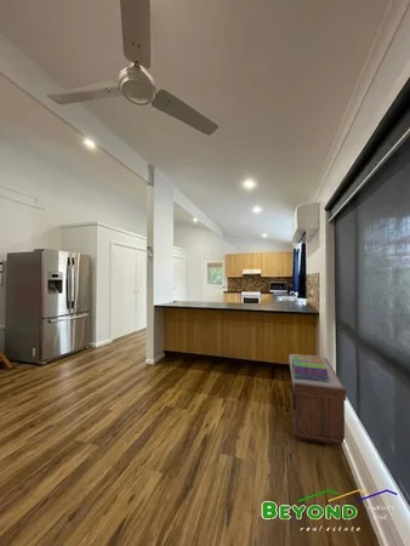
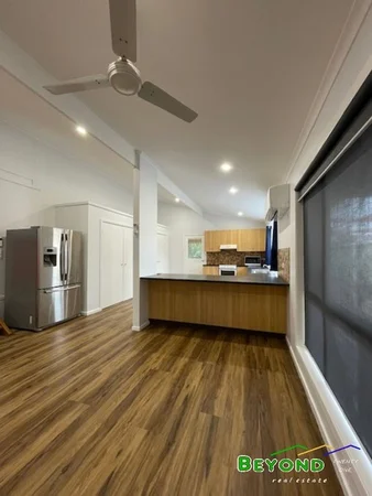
- bench (312, 392)
- stack of books (308, 366)
